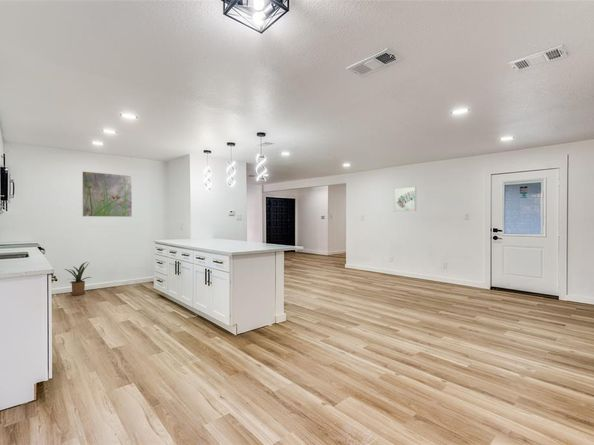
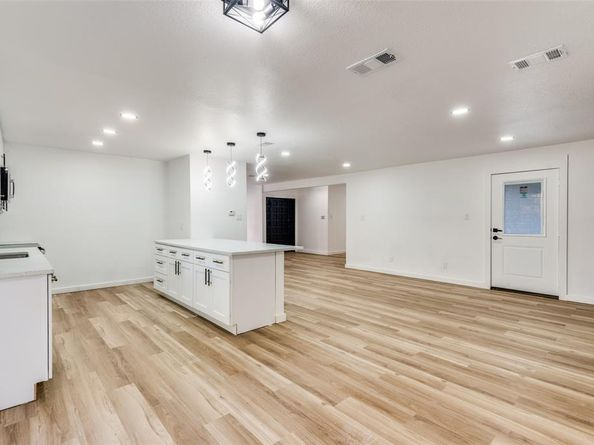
- wall art (404, 199)
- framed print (108, 195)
- house plant (77, 278)
